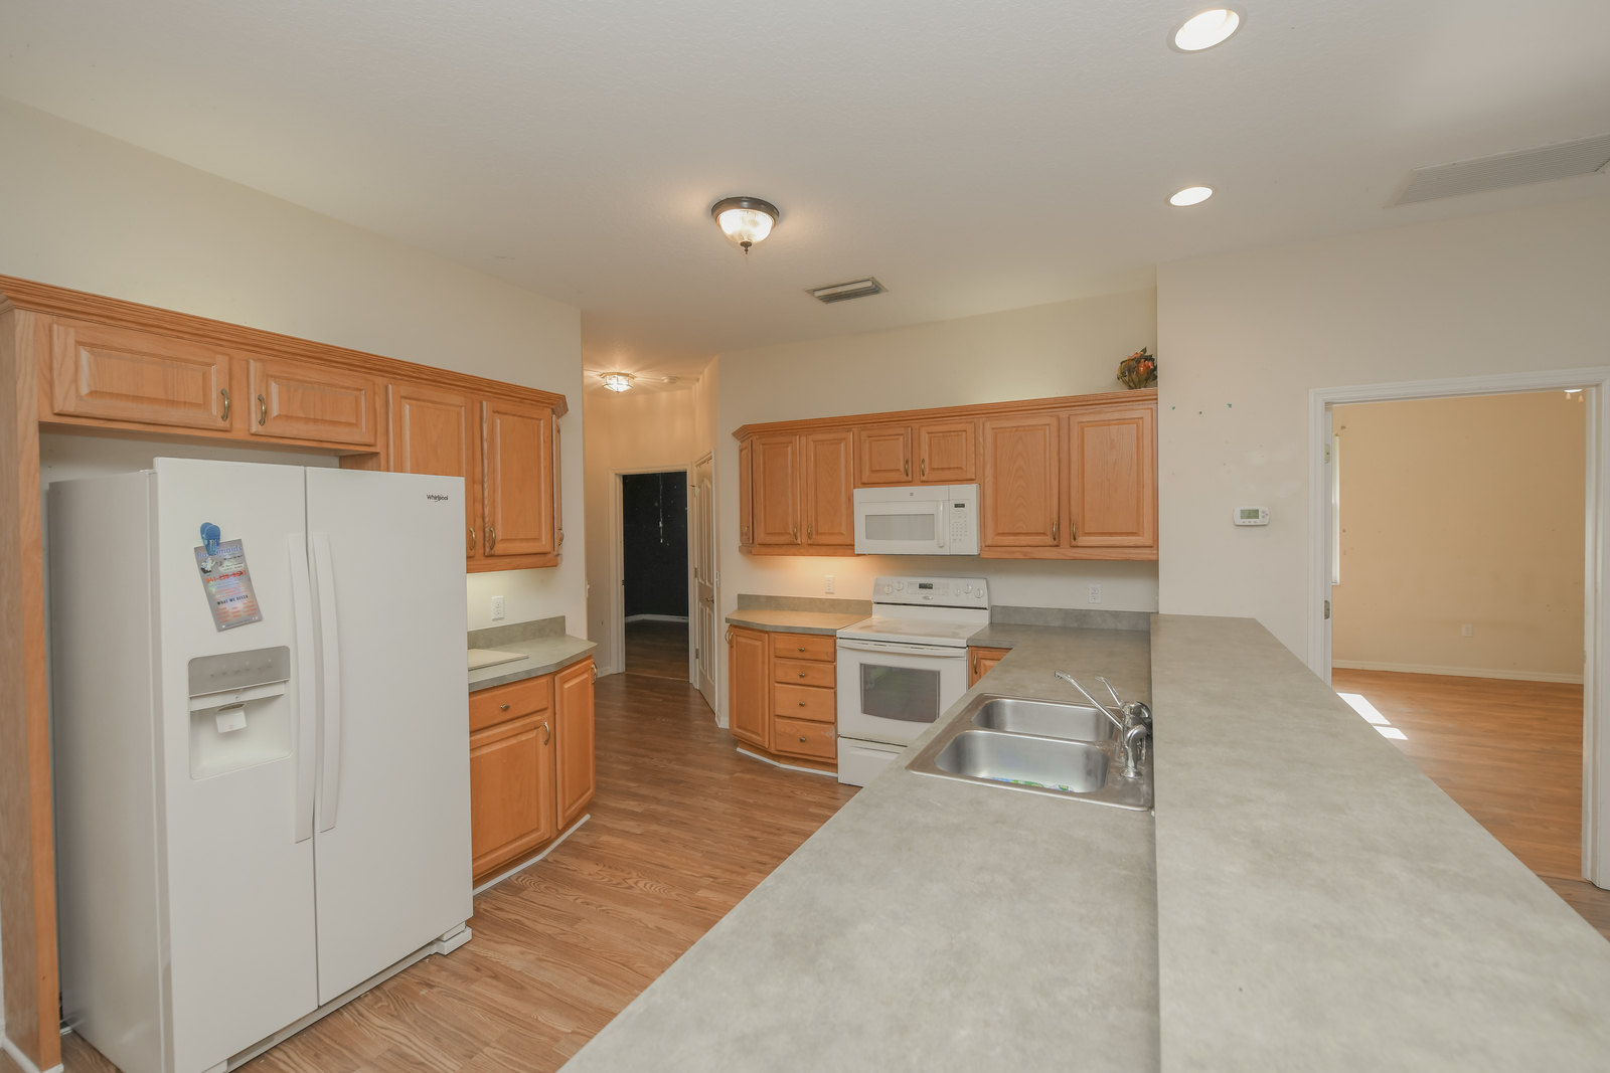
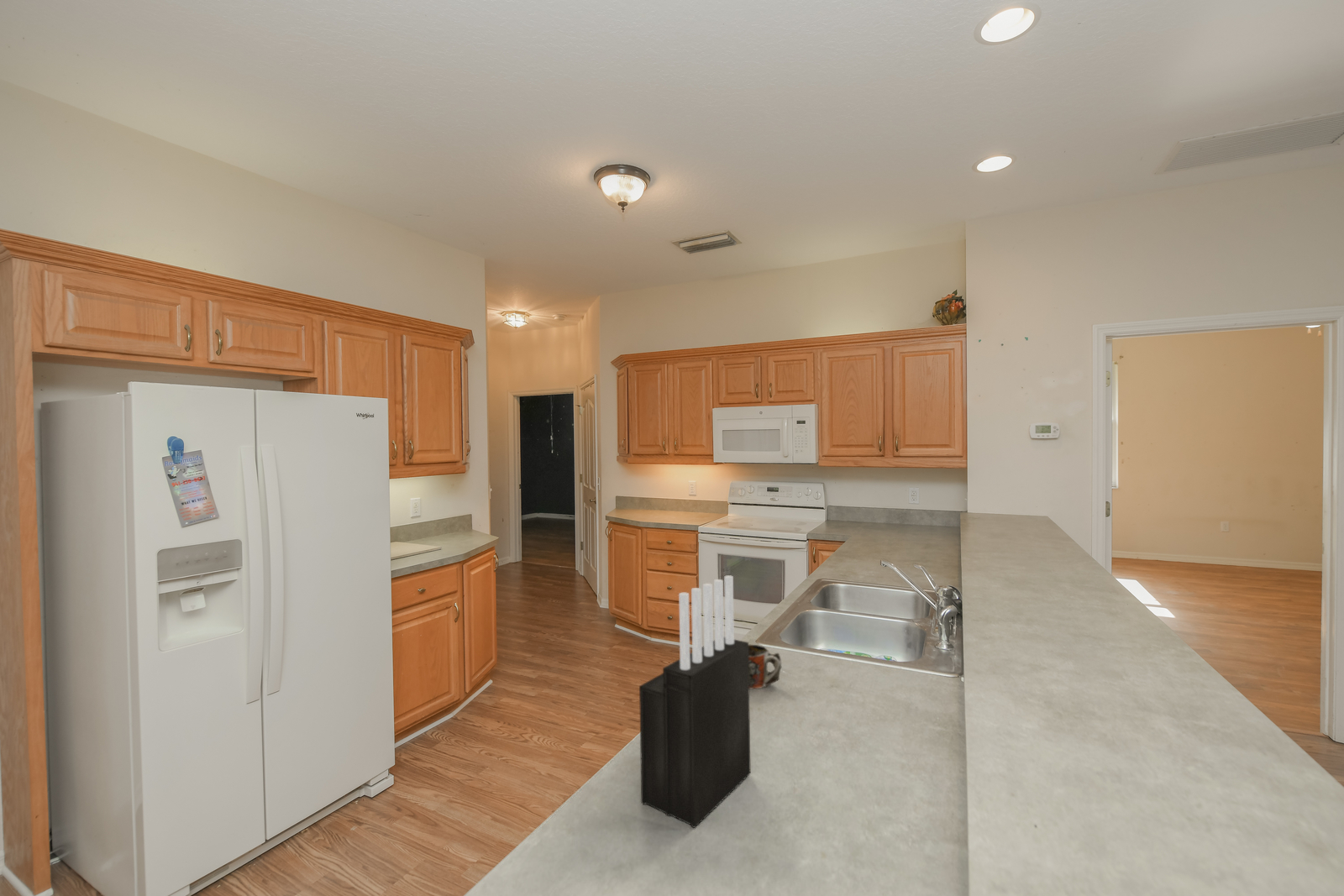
+ knife block (690, 684)
+ mug (757, 667)
